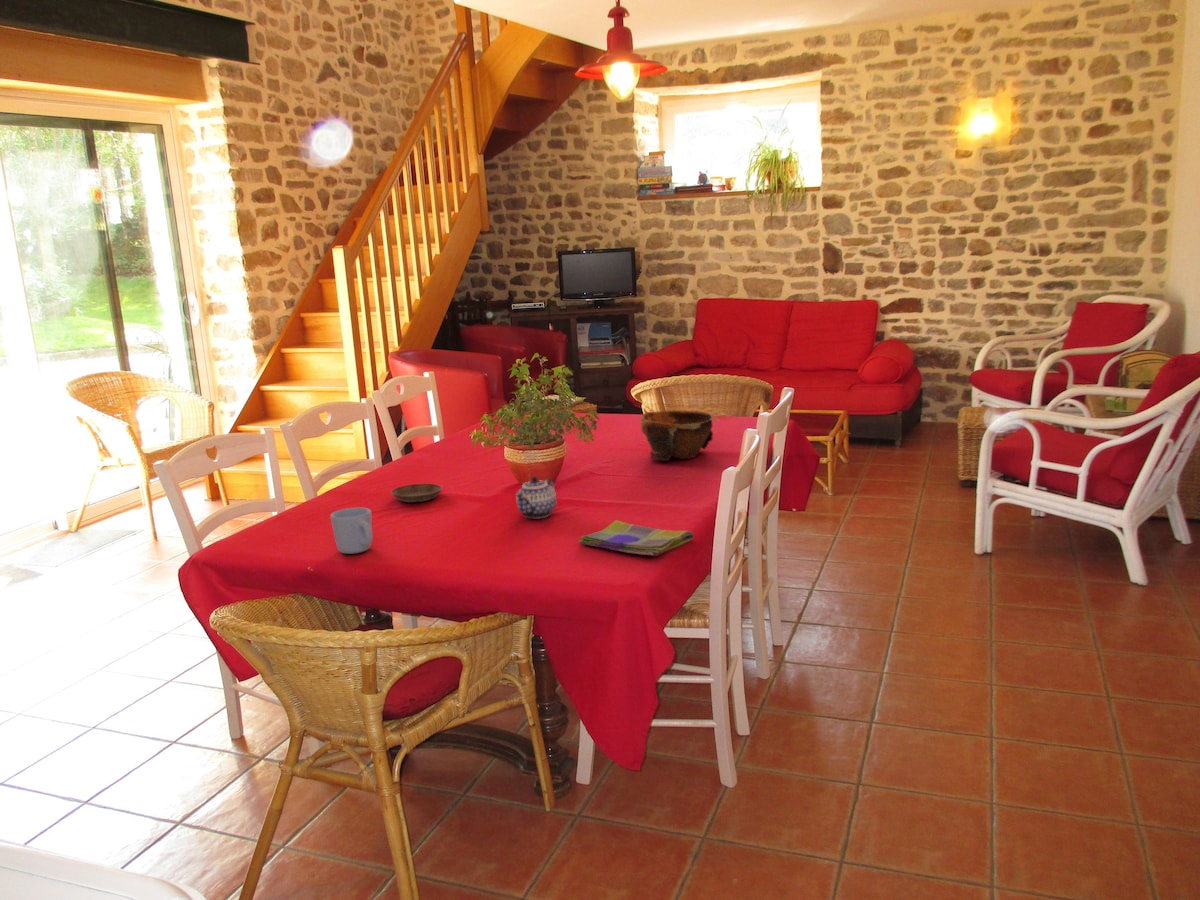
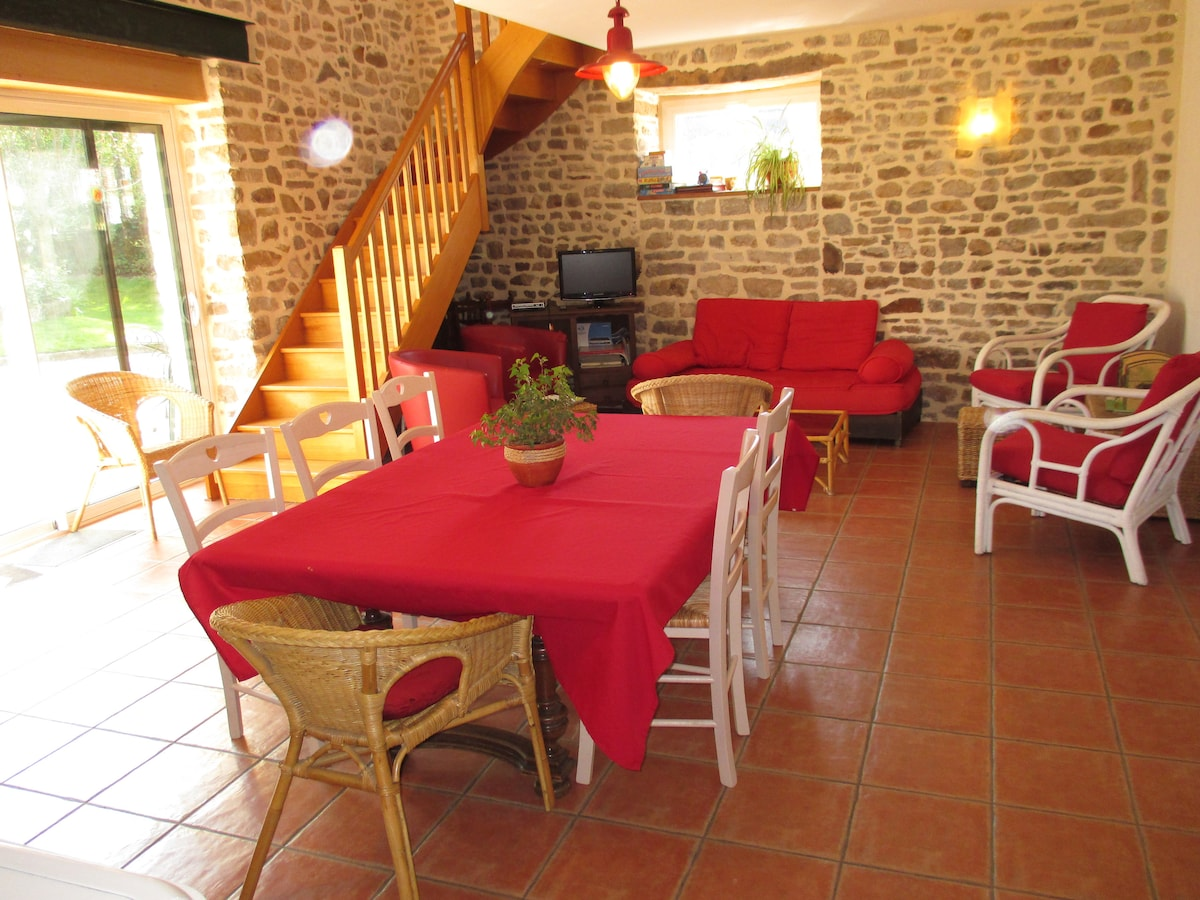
- mug (356, 532)
- saucer (417, 493)
- bowl (677, 435)
- dish towel (637, 537)
- teapot (536, 495)
